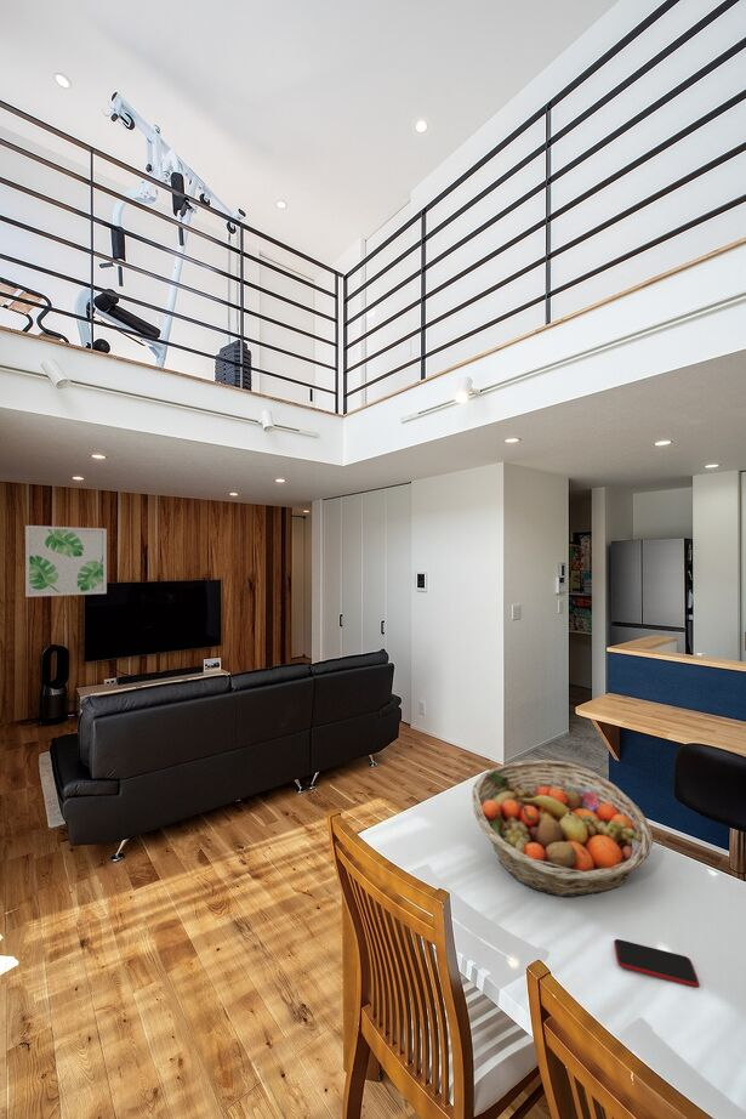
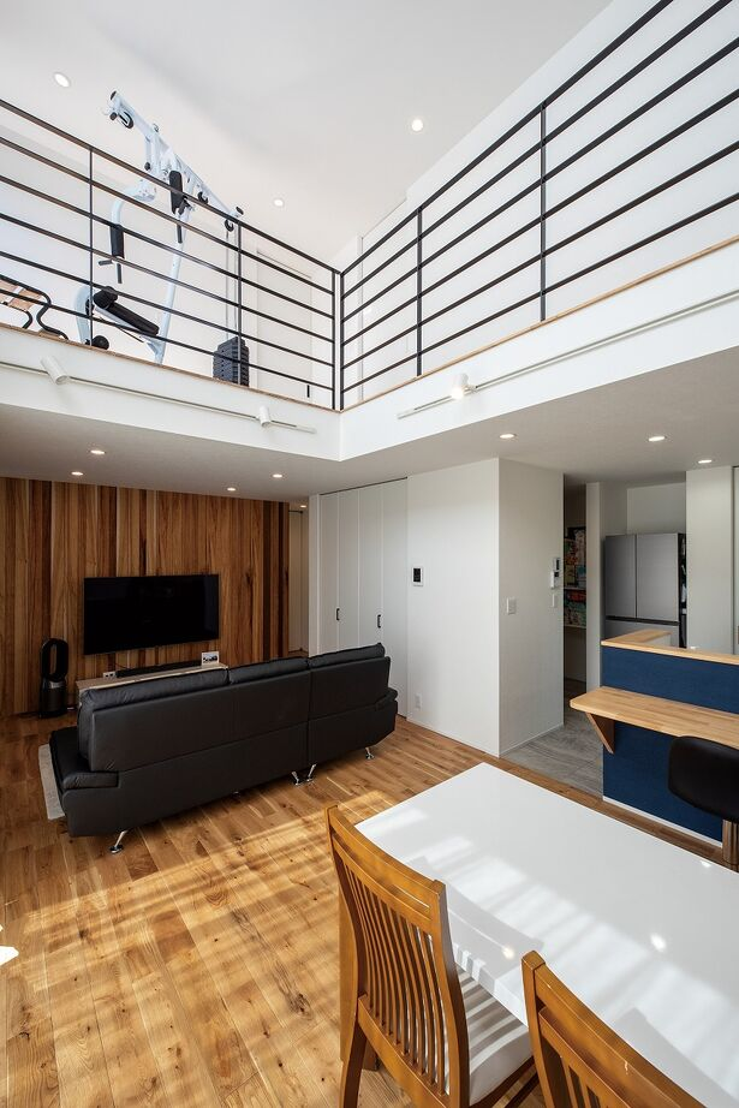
- fruit basket (557, 823)
- smartphone (654, 961)
- wall art (68, 561)
